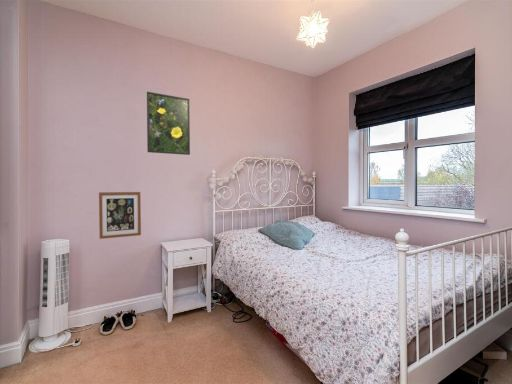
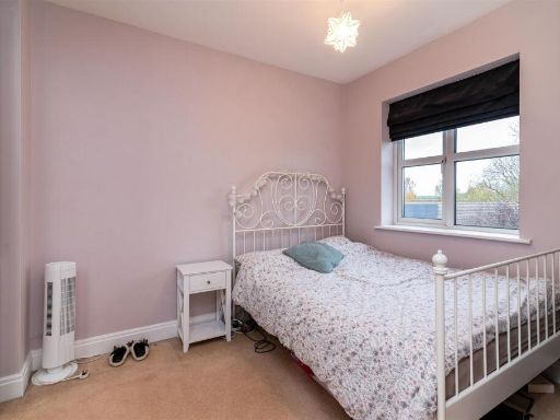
- wall art (120, 214)
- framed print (169, 124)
